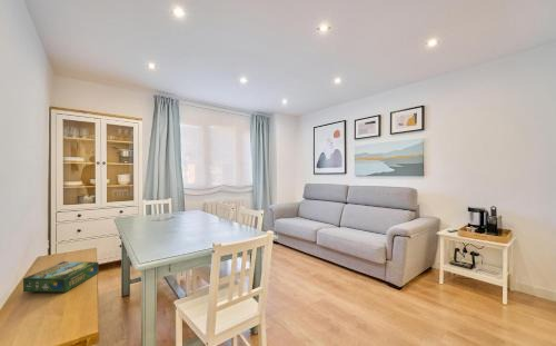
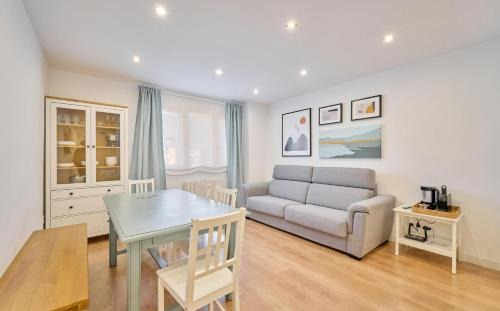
- board game (63, 275)
